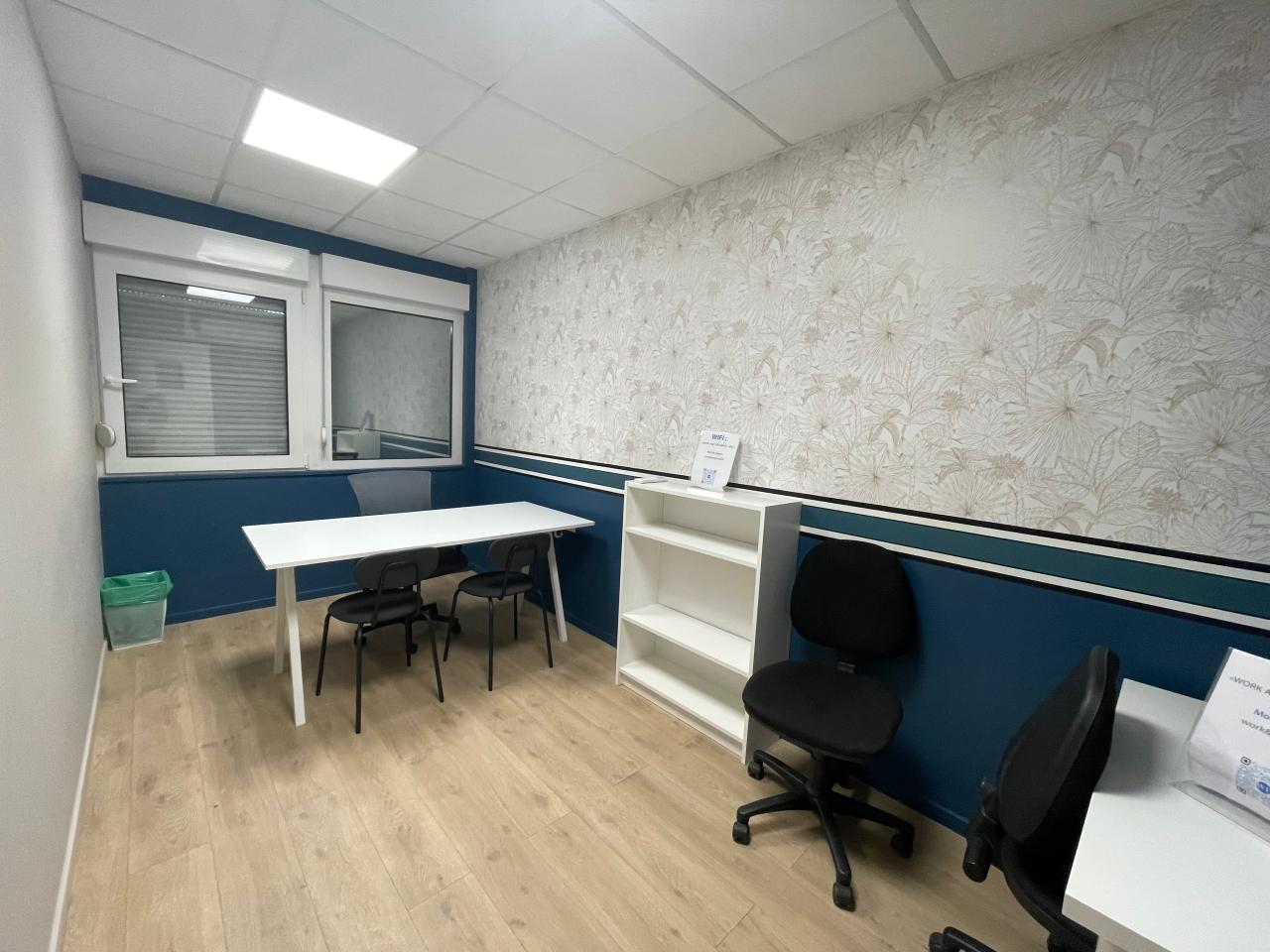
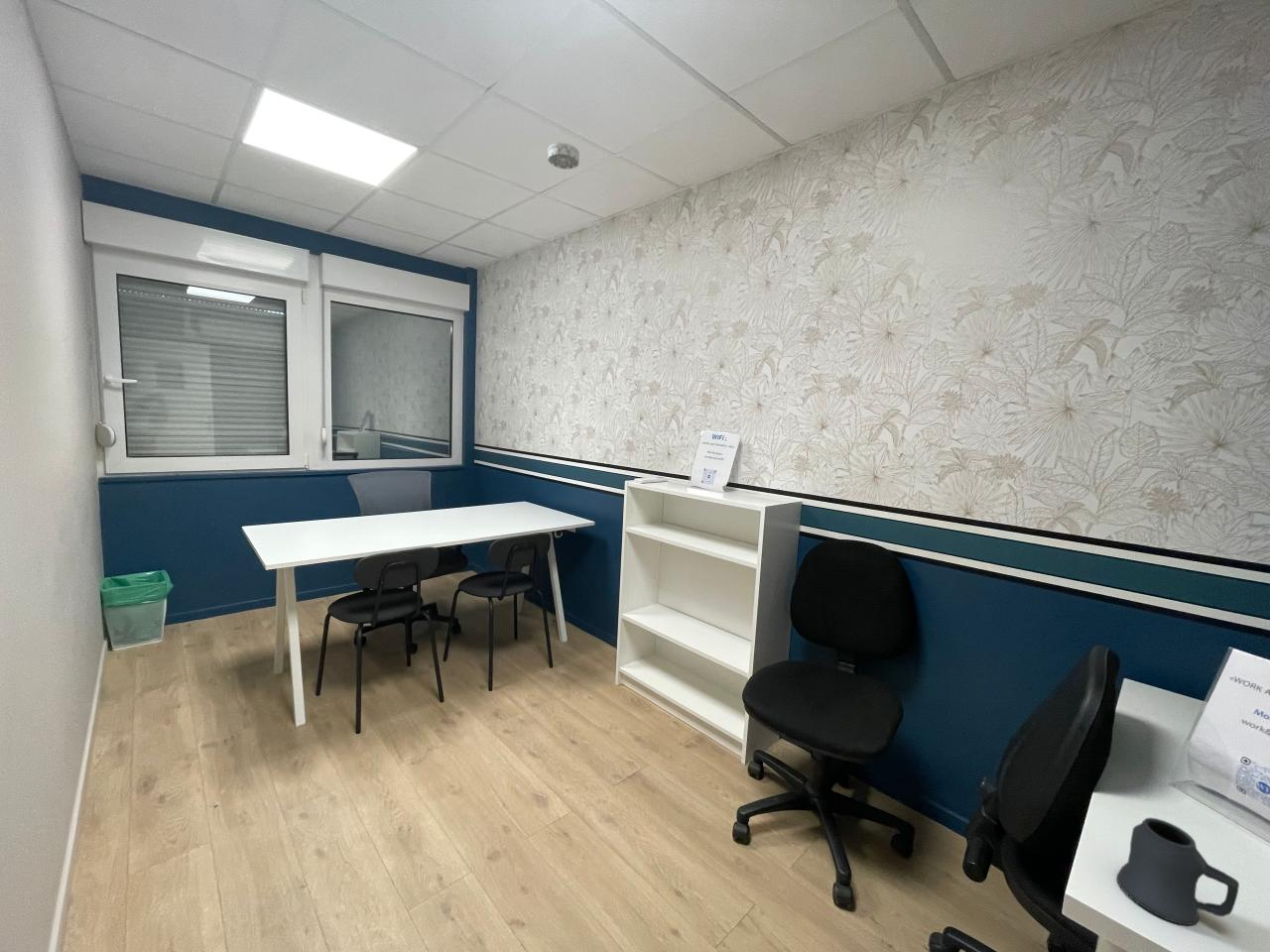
+ smoke detector (564, 155)
+ mug (1176, 871)
